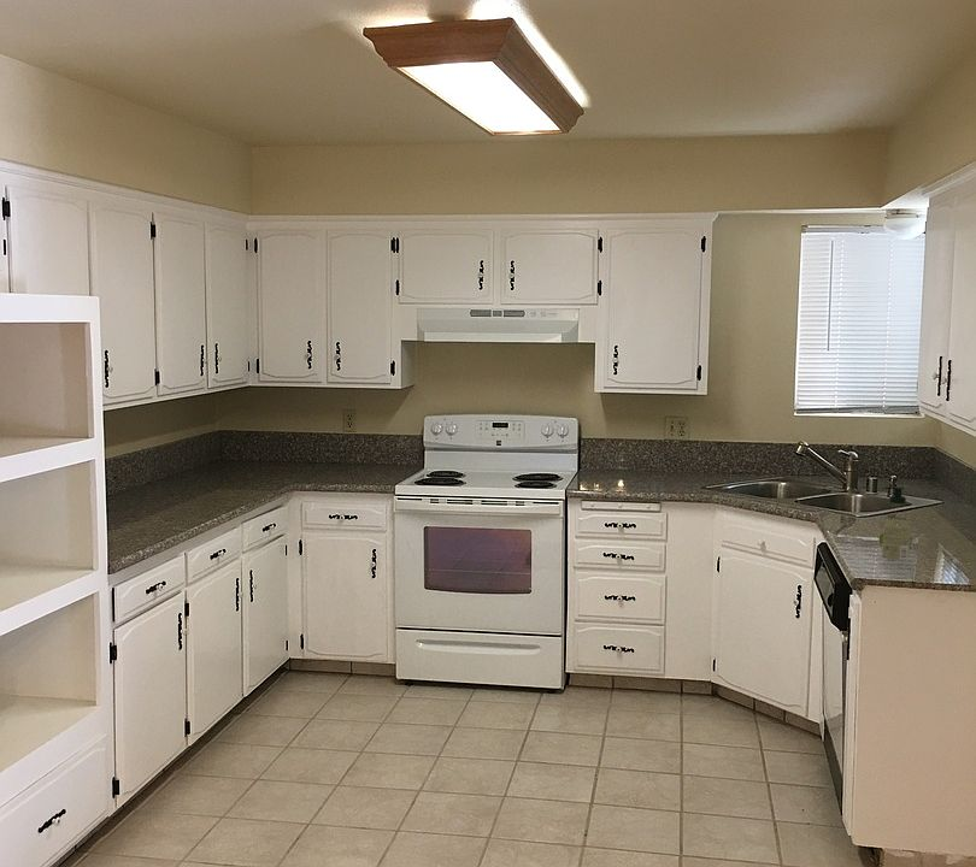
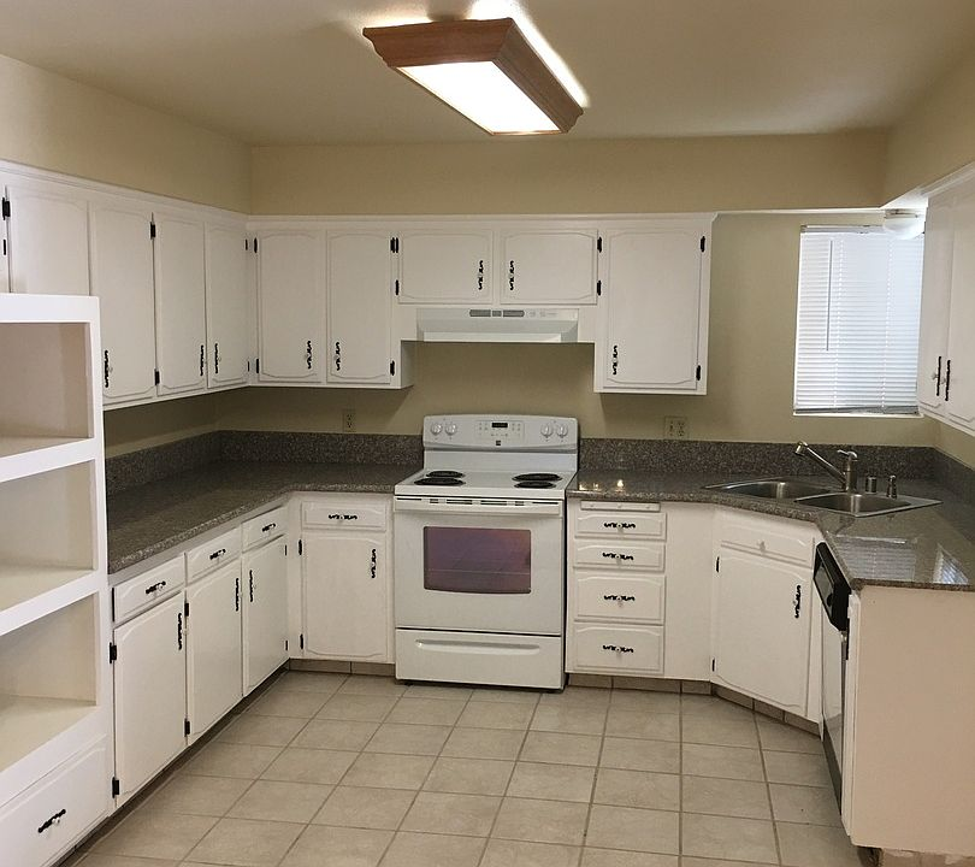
- soap dispenser (896, 523)
